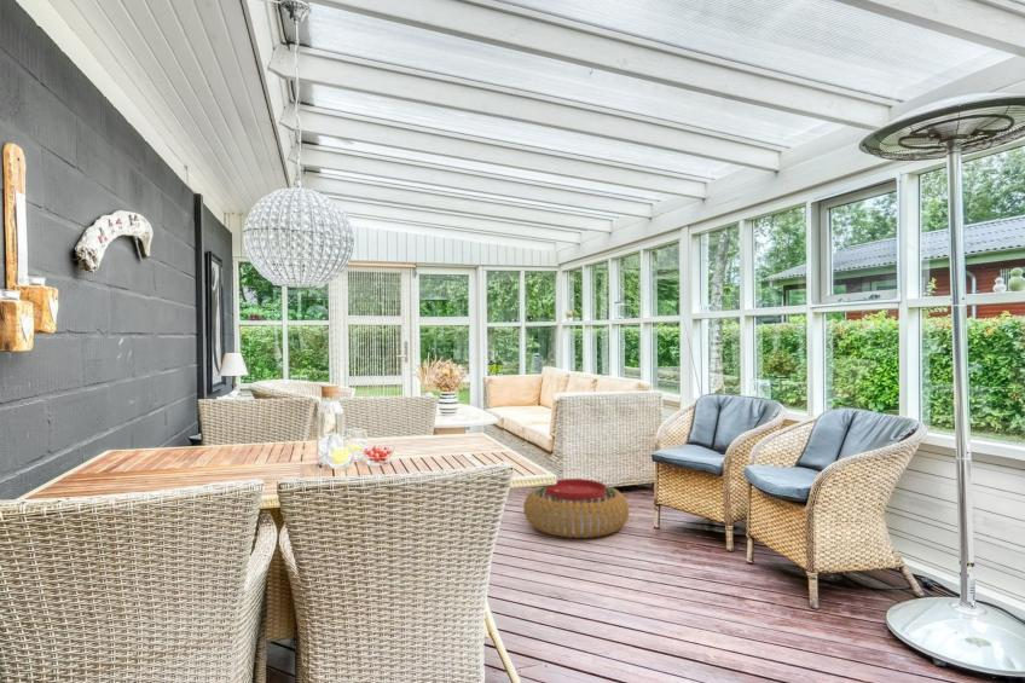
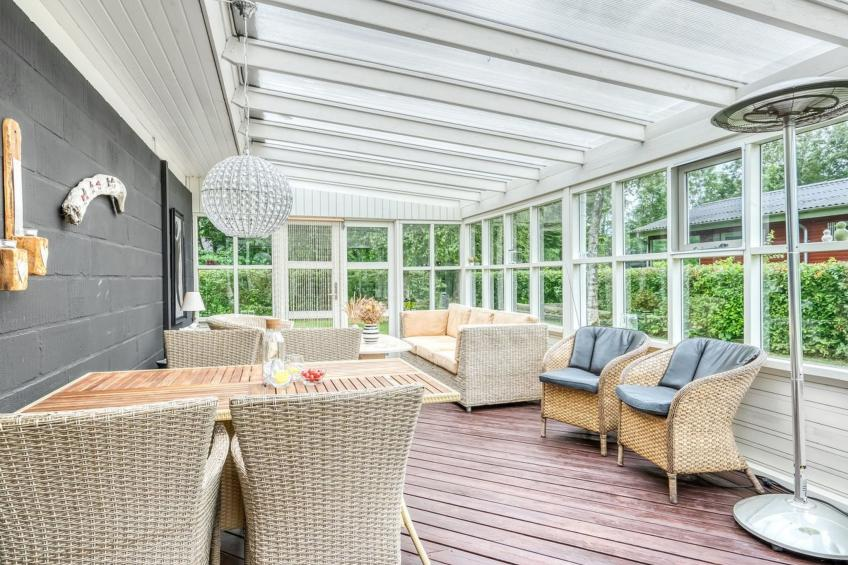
- pouf (575, 504)
